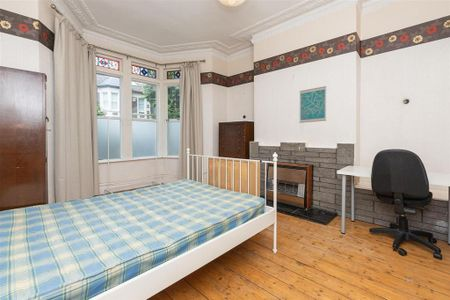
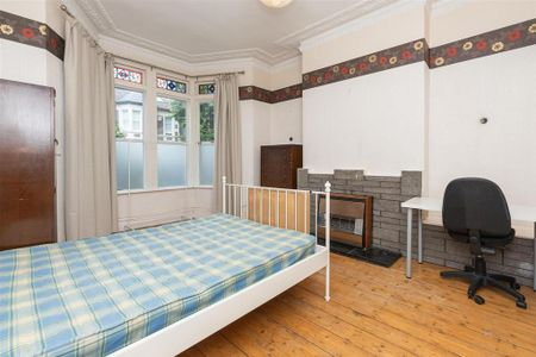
- wall art (312, 105)
